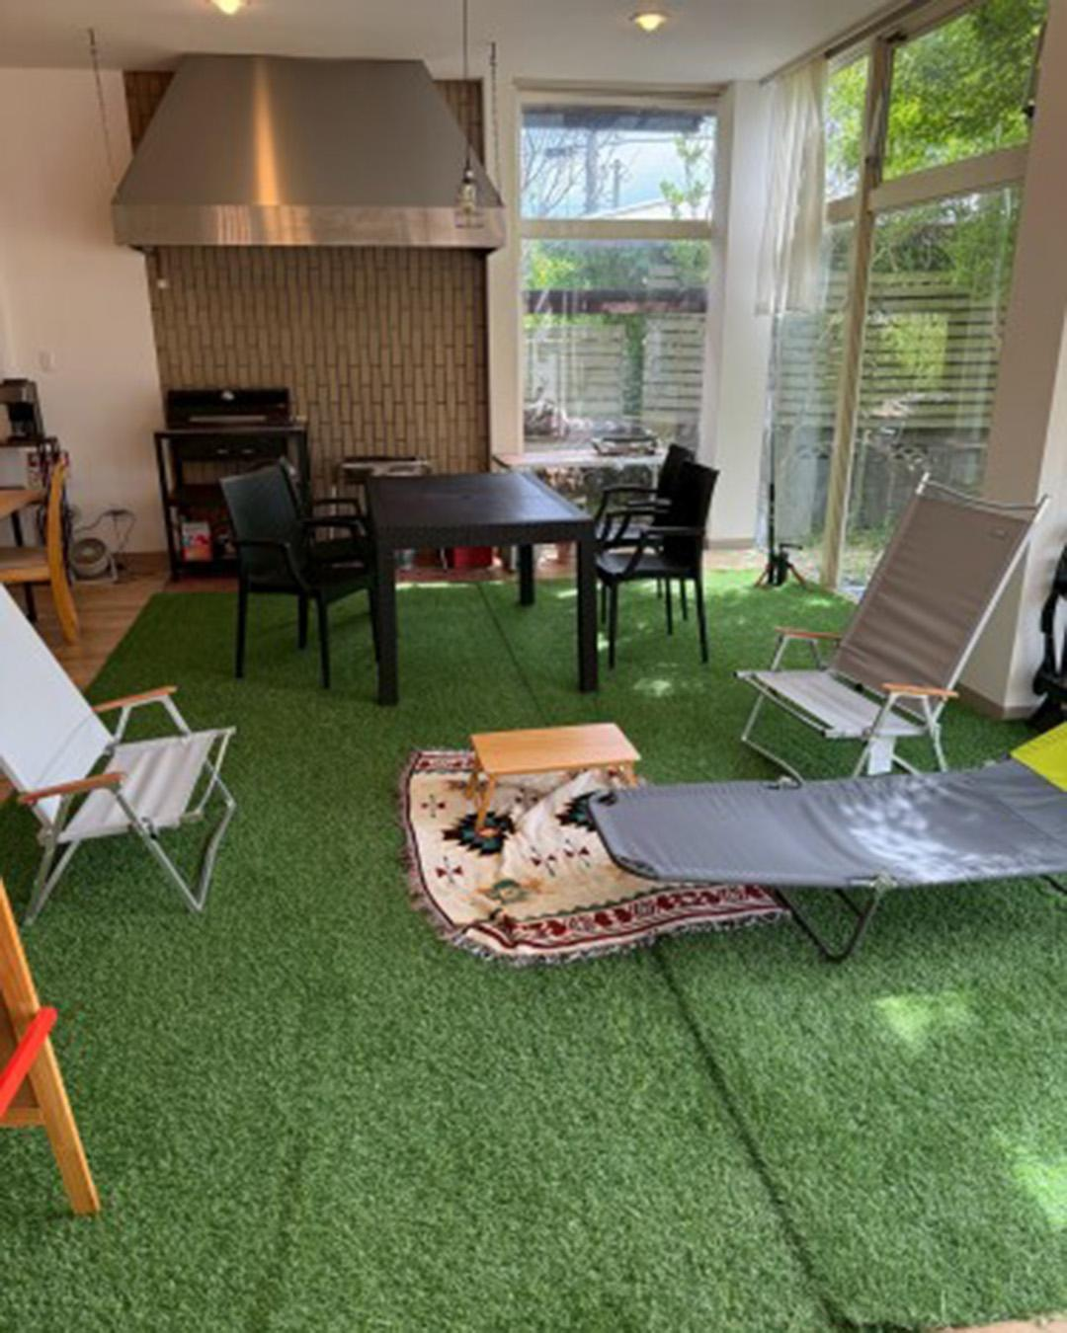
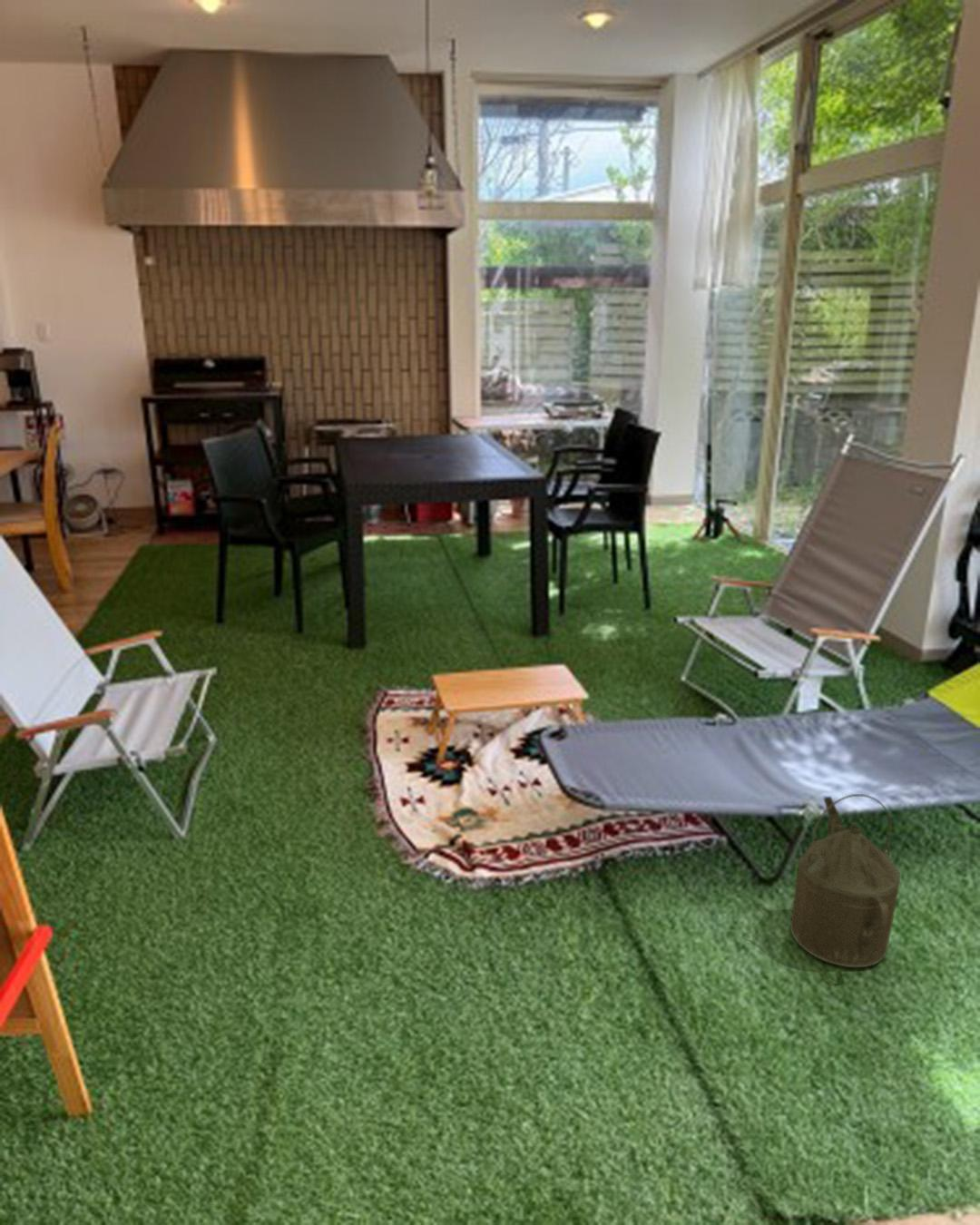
+ watering can (850, 875)
